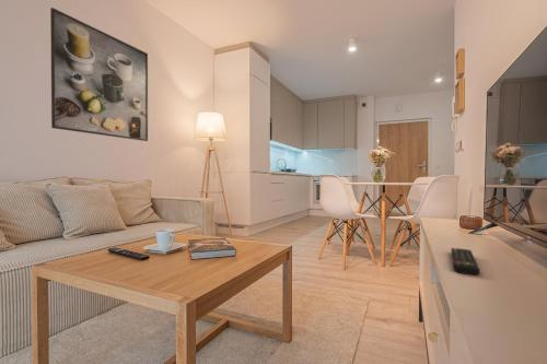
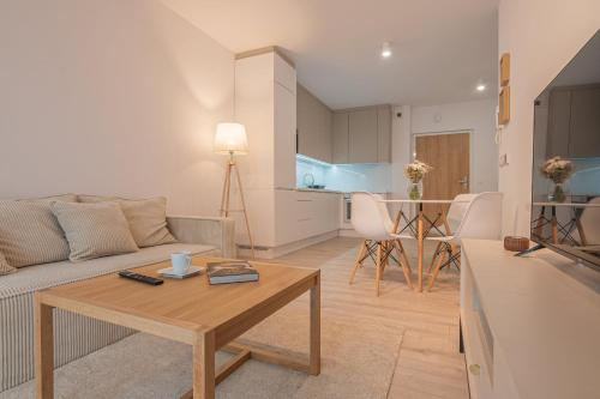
- remote control (463, 259)
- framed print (106, 84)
